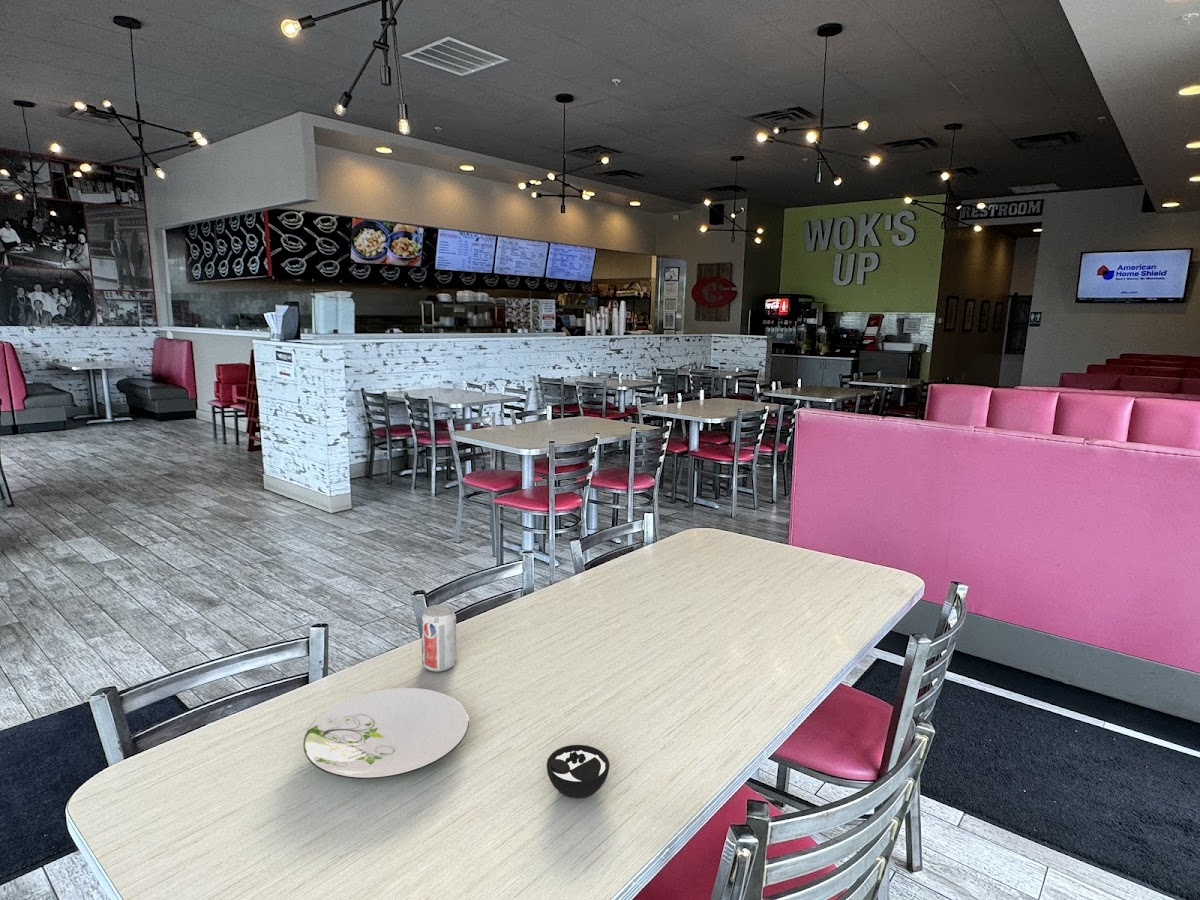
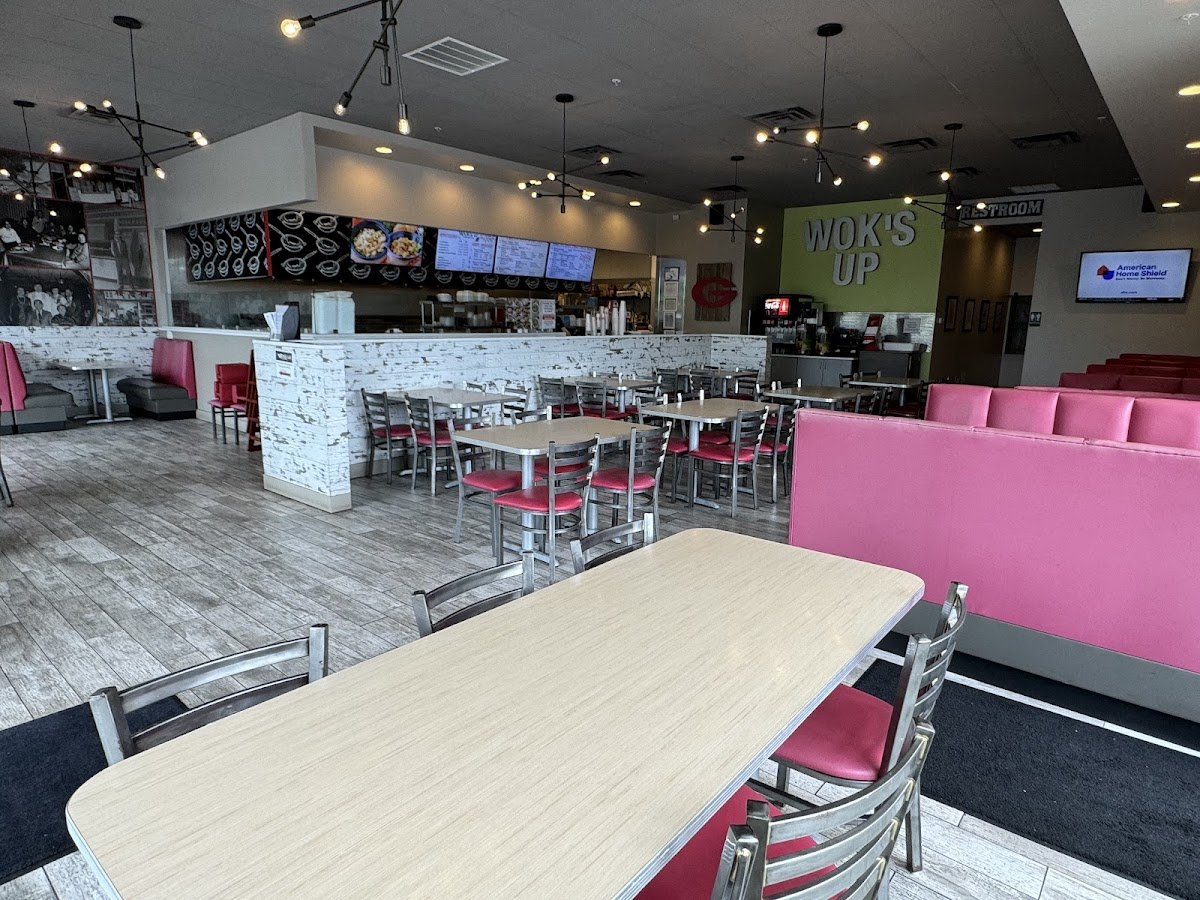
- pop (439, 637)
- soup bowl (578, 745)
- plate (389, 736)
